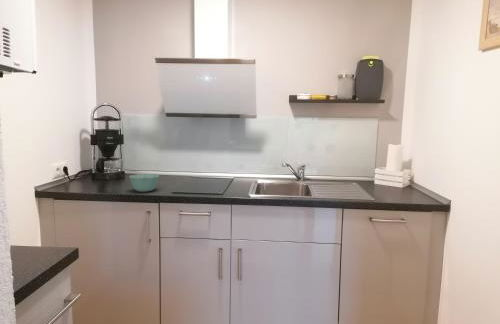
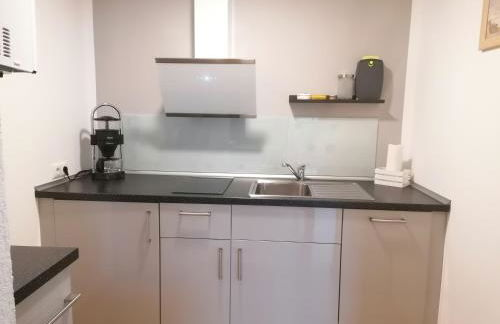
- bowl (144, 182)
